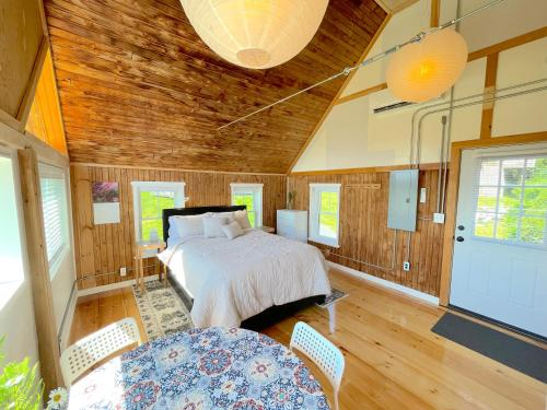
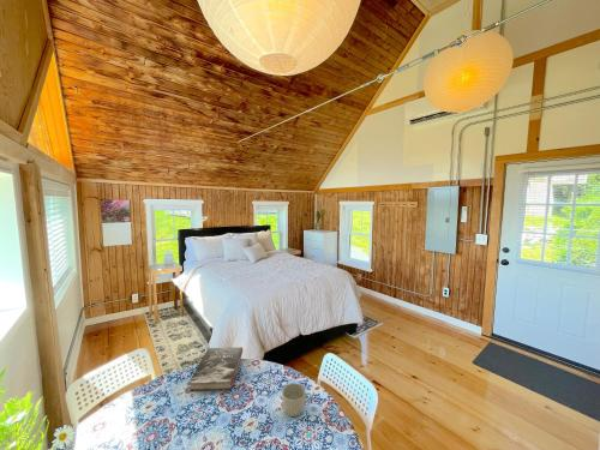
+ book (218, 366)
+ mug (296, 400)
